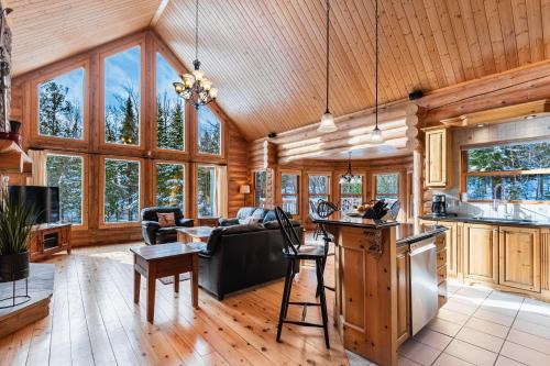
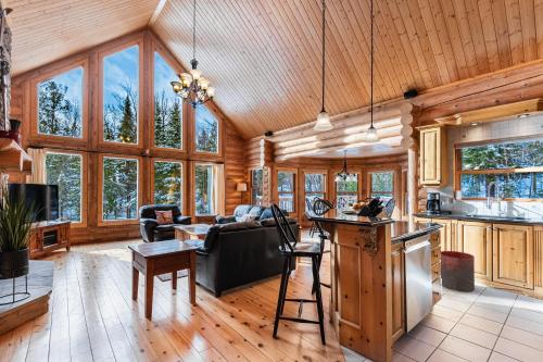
+ trash can (456, 270)
